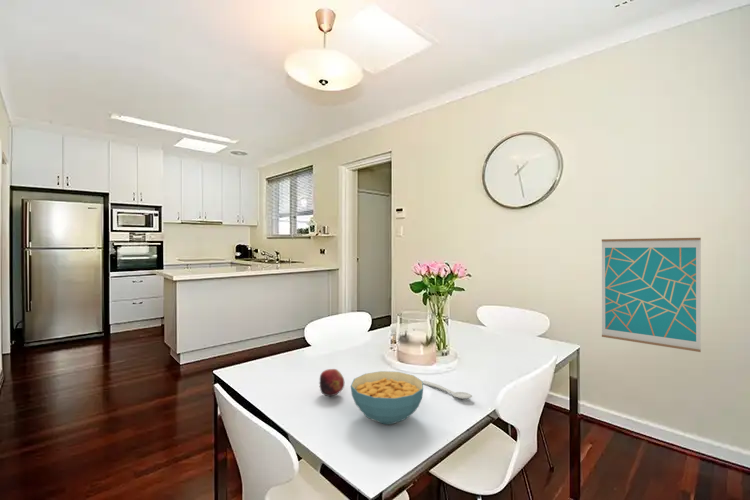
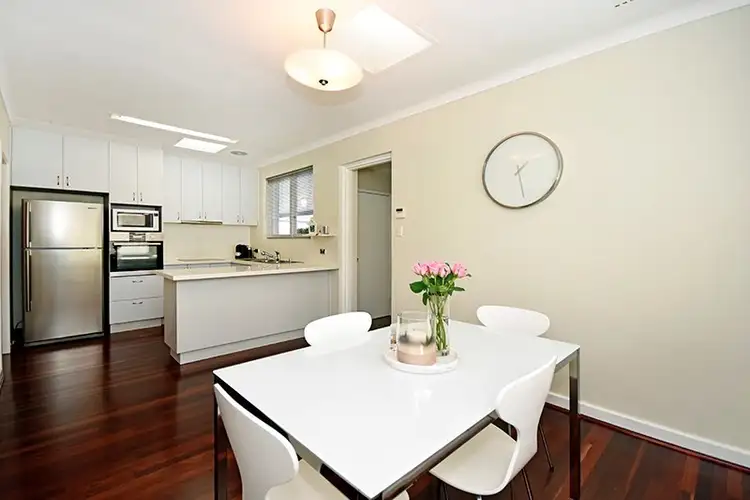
- cereal bowl (387, 401)
- wall art (647, 291)
- spoon (444, 389)
- fruit (331, 382)
